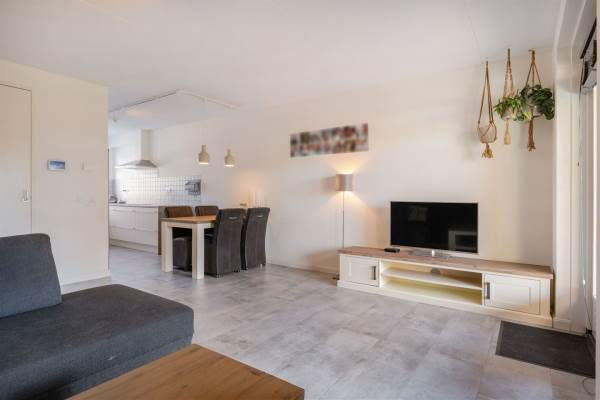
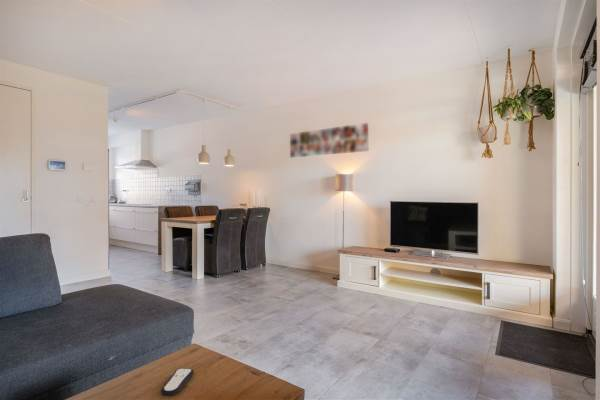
+ remote control (177, 381)
